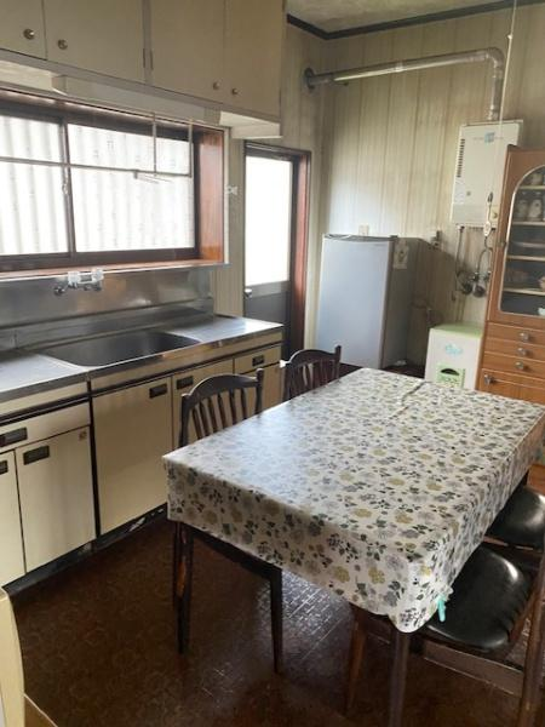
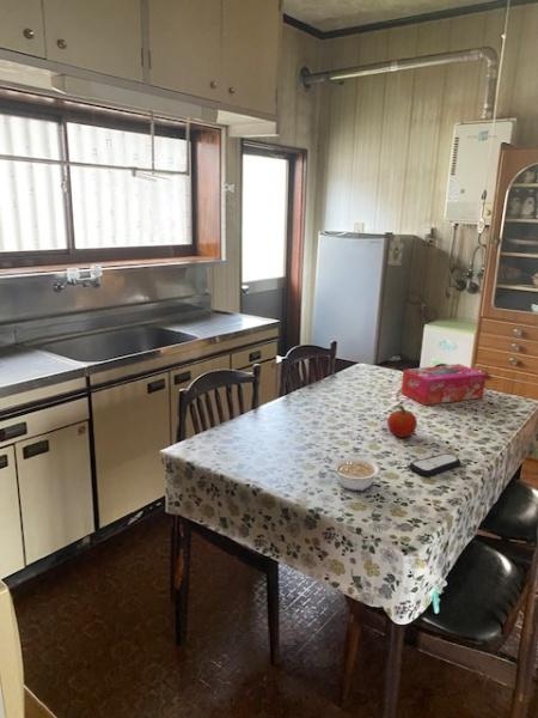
+ fruit (402, 420)
+ remote control (435, 463)
+ legume (355, 474)
+ tissue box (442, 383)
